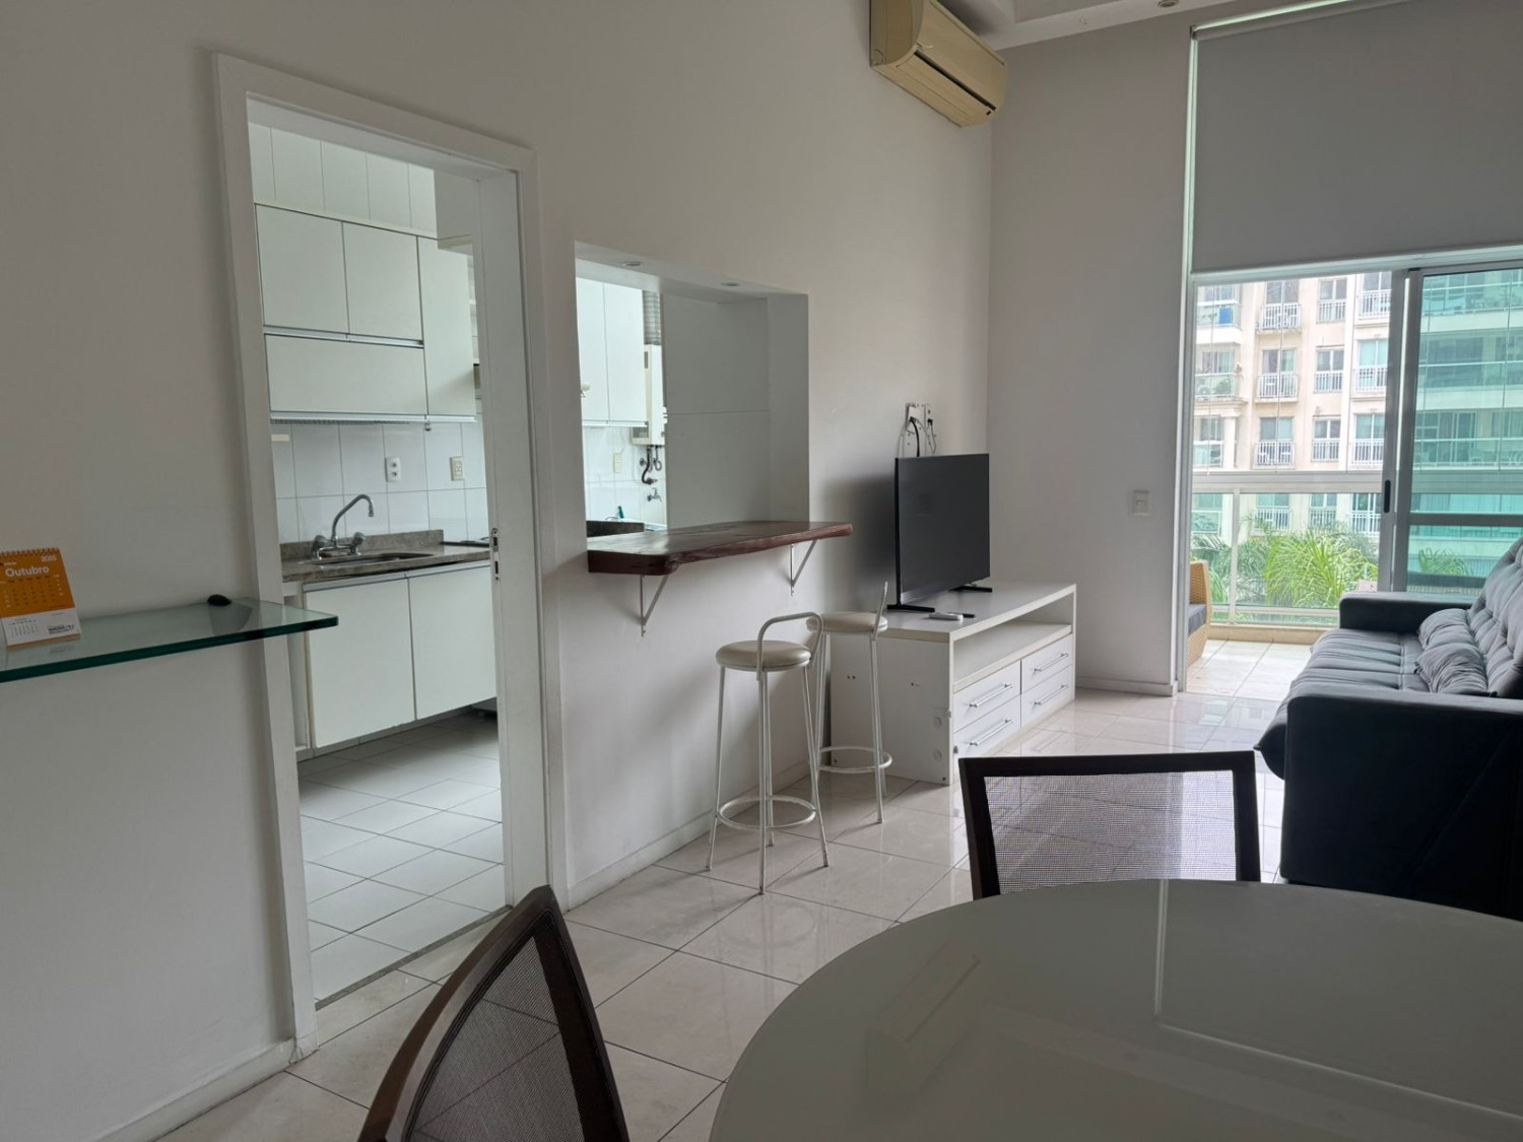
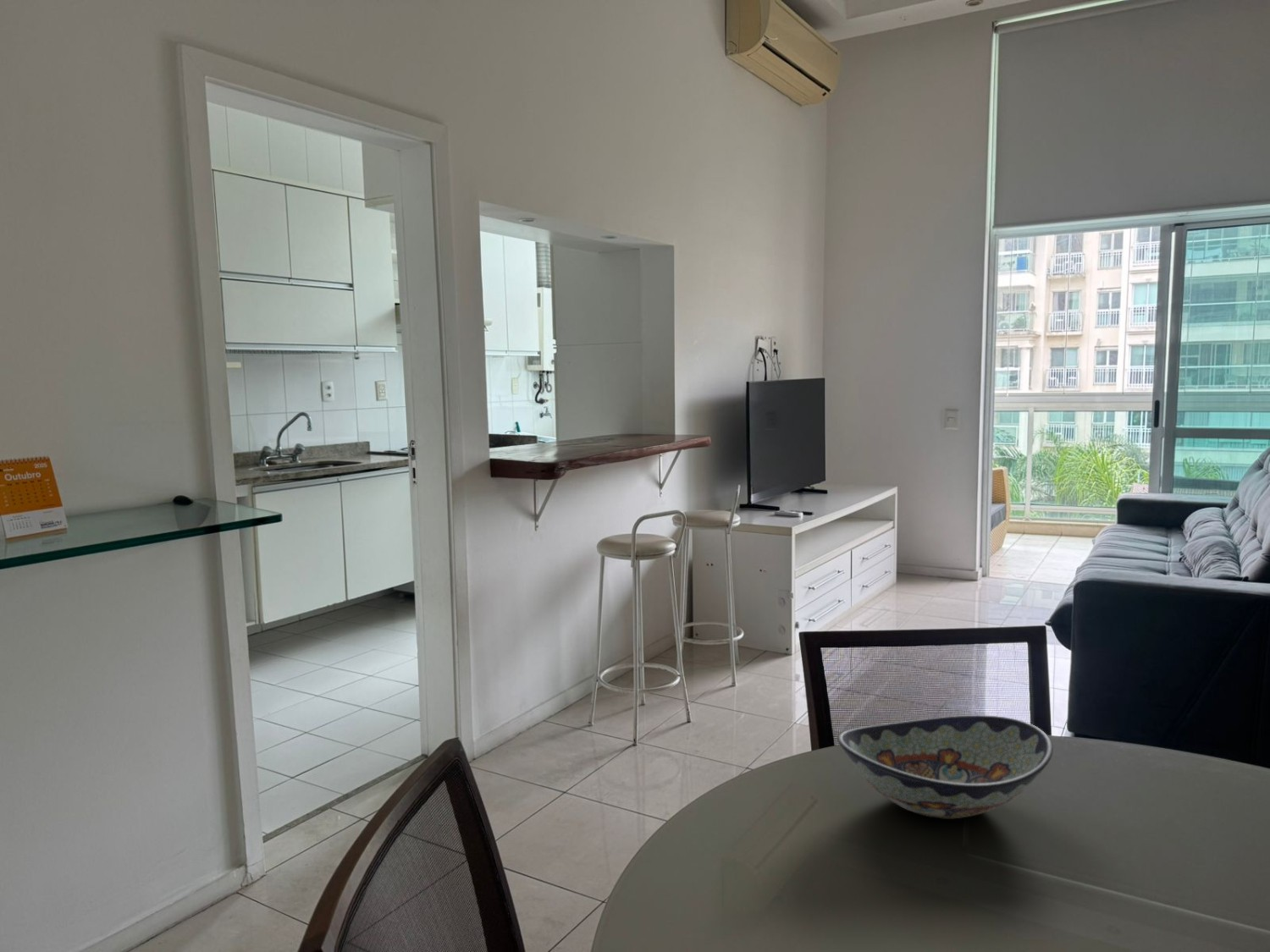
+ decorative bowl (942, 770)
